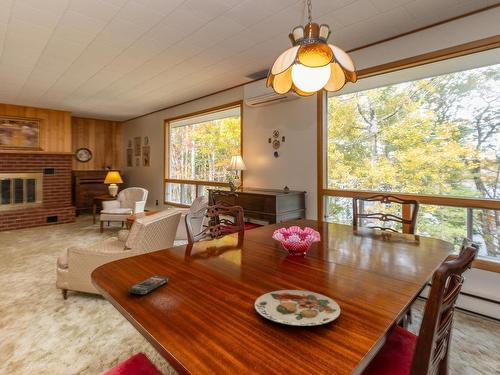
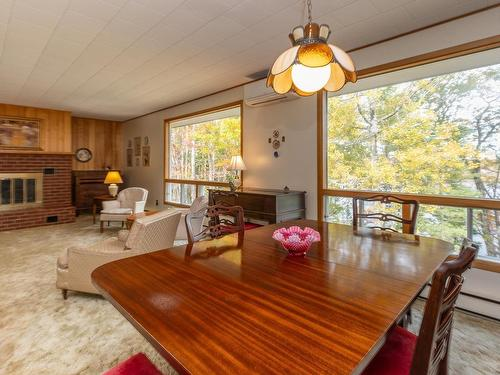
- plate (296, 306)
- smartphone (149, 284)
